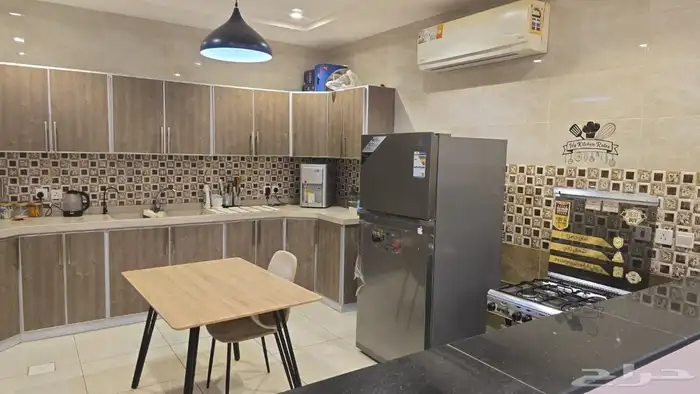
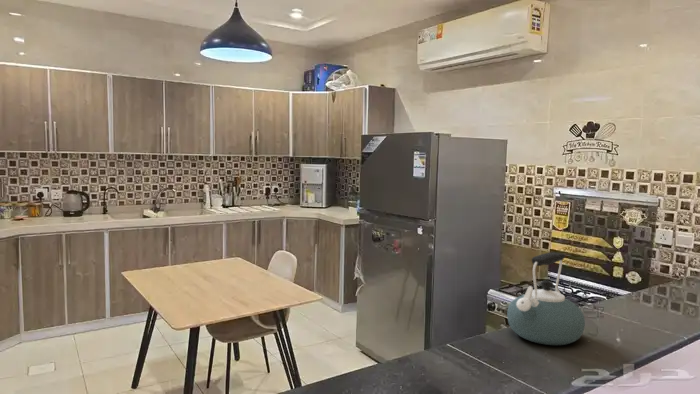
+ kettle (542, 296)
